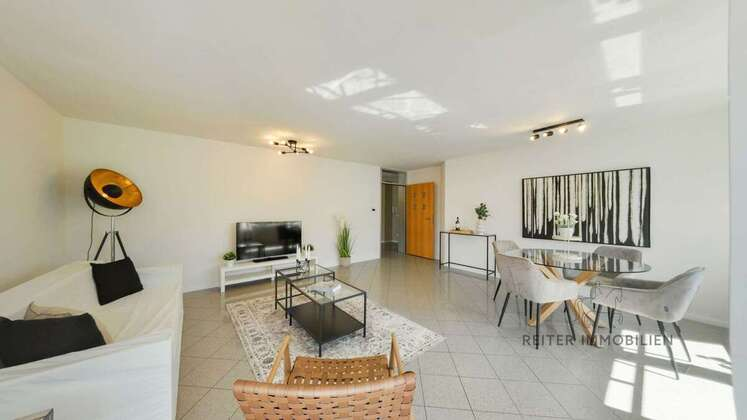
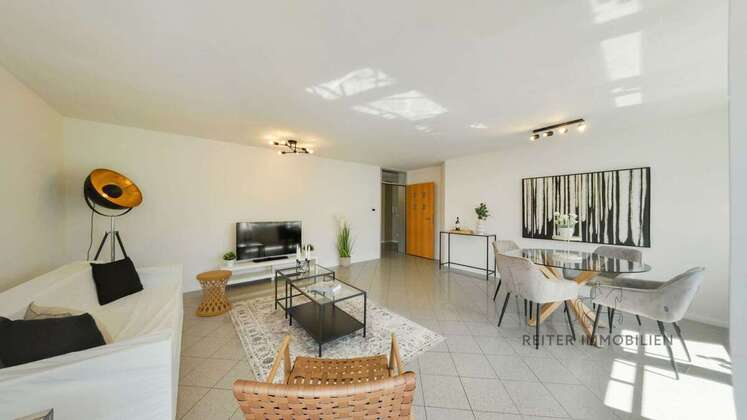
+ side table (214, 291)
